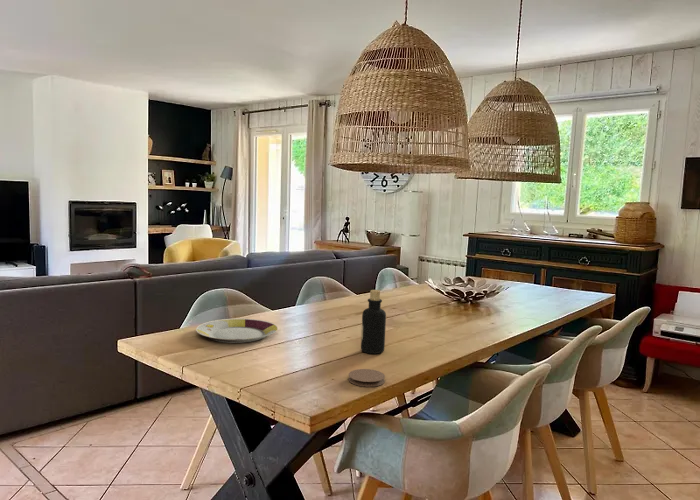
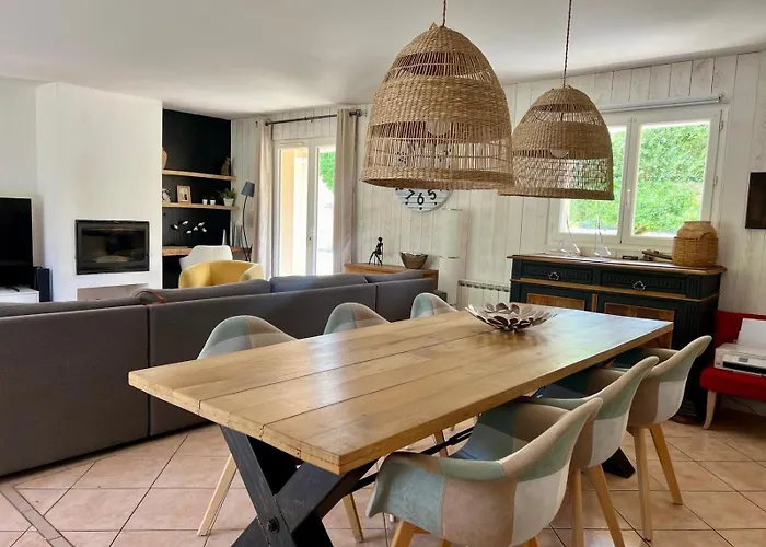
- bottle (373, 321)
- coaster (366, 377)
- plate (237, 331)
